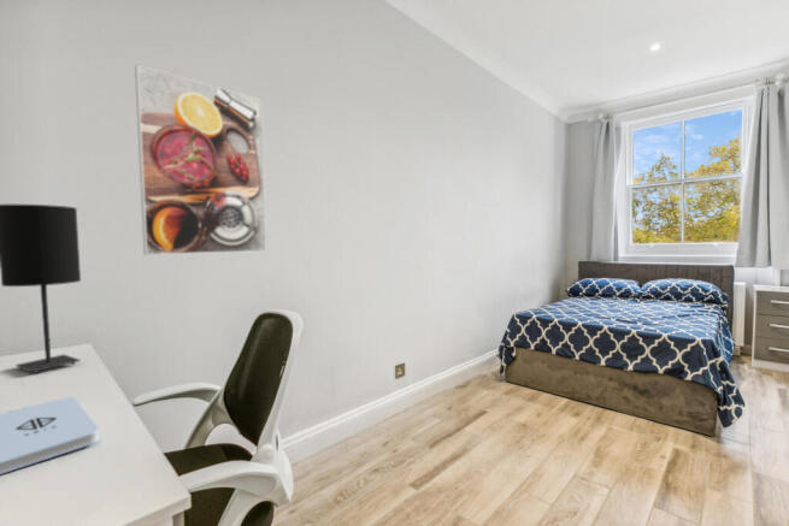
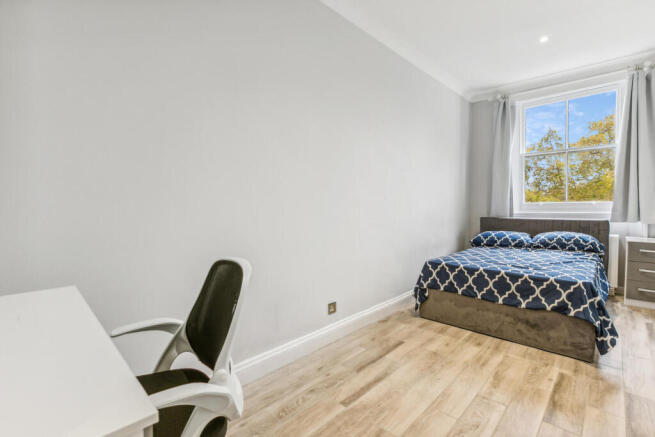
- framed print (207, 170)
- notepad (36, 430)
- table lamp (43, 286)
